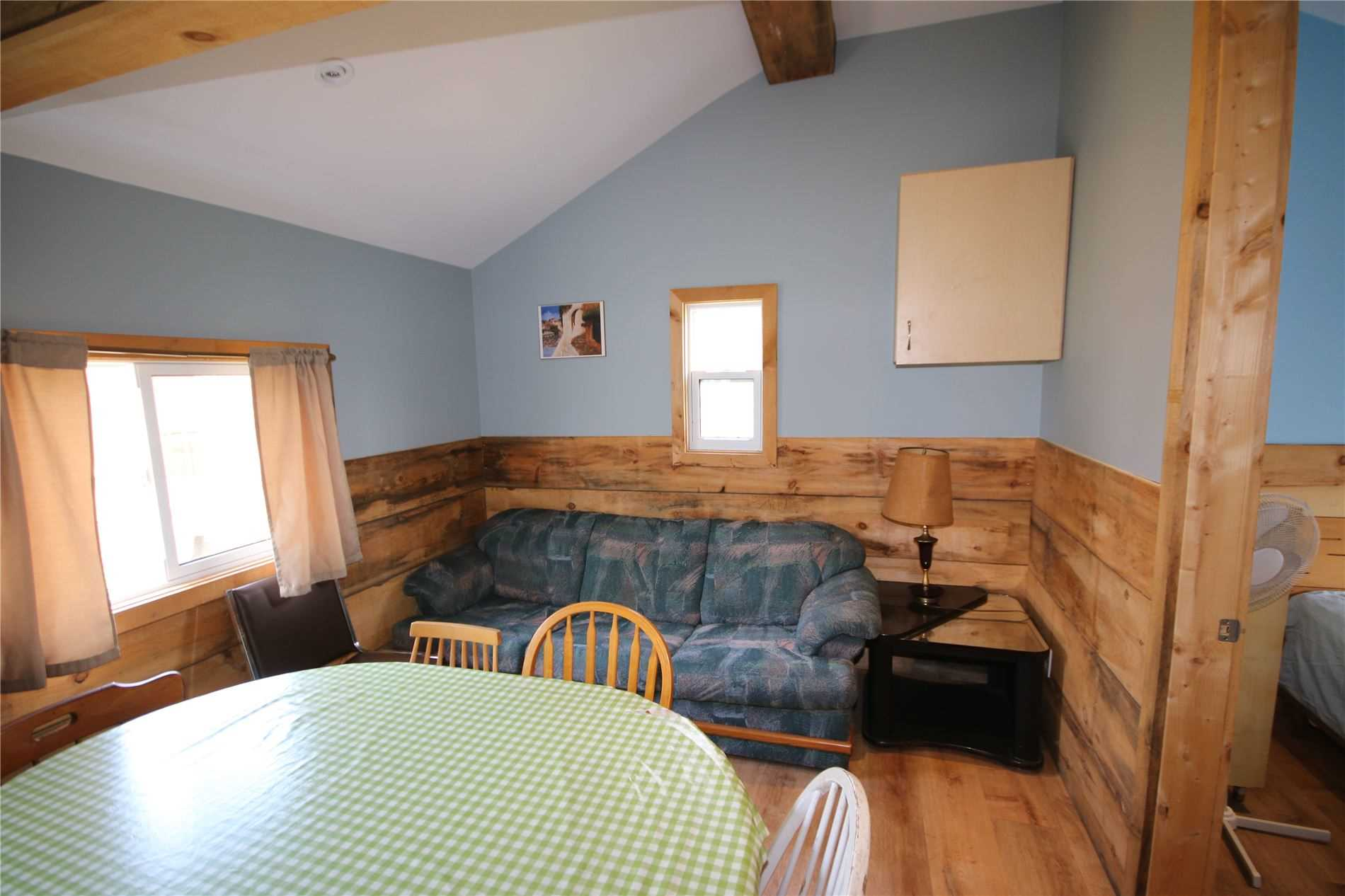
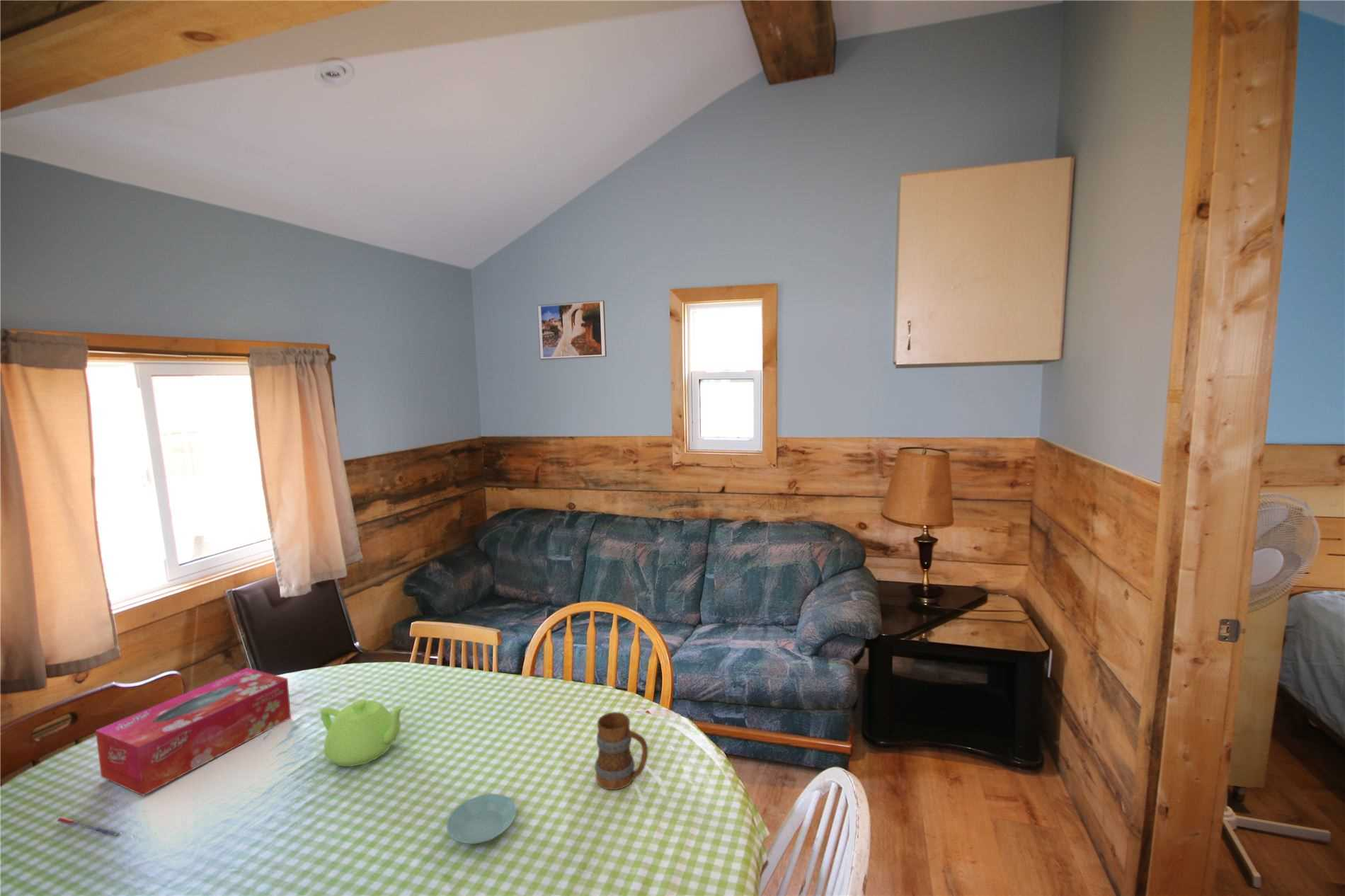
+ teapot (363, 728)
+ pen (88, 826)
+ saucer (482, 822)
+ mug (622, 750)
+ tissue box (201, 723)
